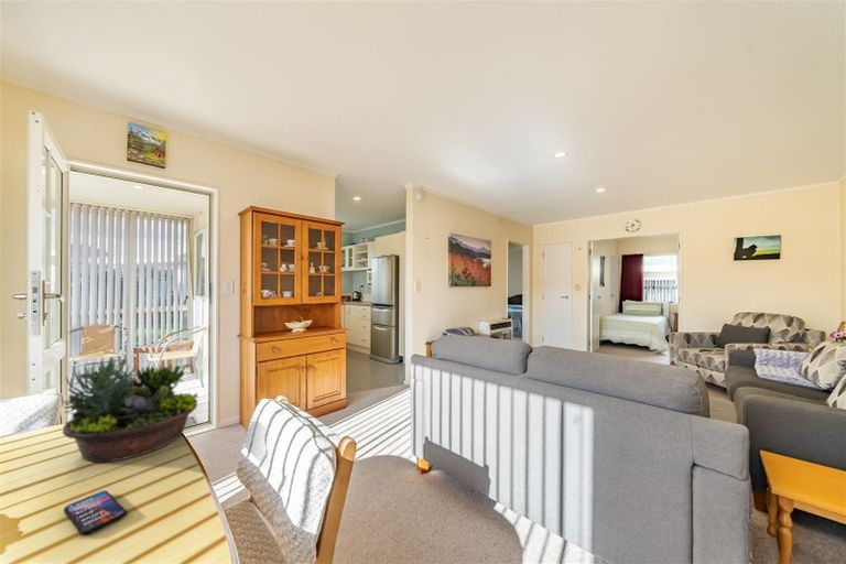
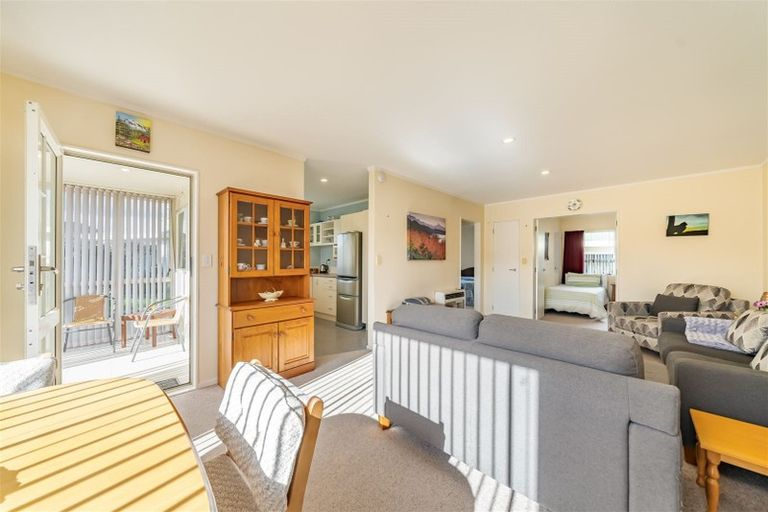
- succulent planter (138, 395)
- smartphone (95, 511)
